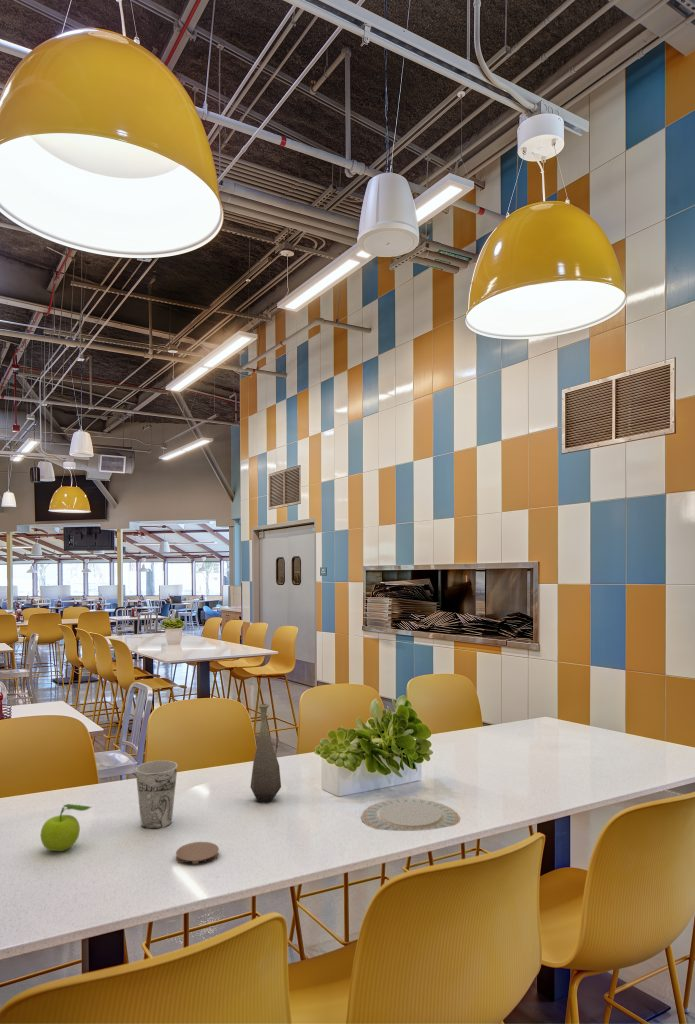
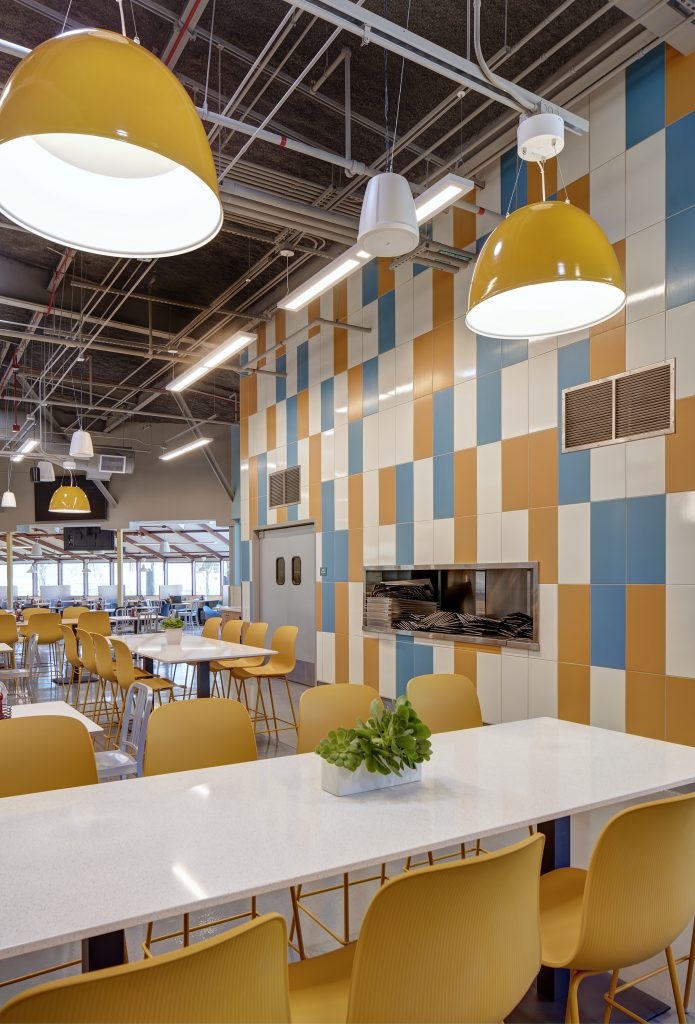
- coaster (197, 853)
- fruit (67, 826)
- bottle (264, 751)
- cup (156, 794)
- chinaware (410, 815)
